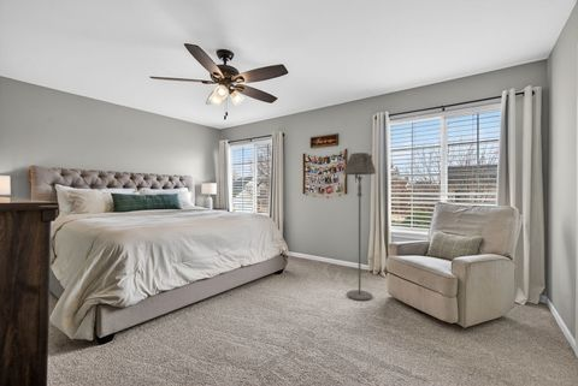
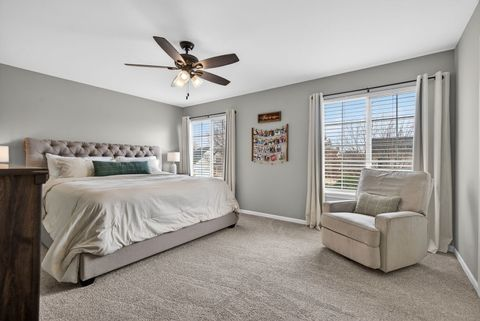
- floor lamp (359, 224)
